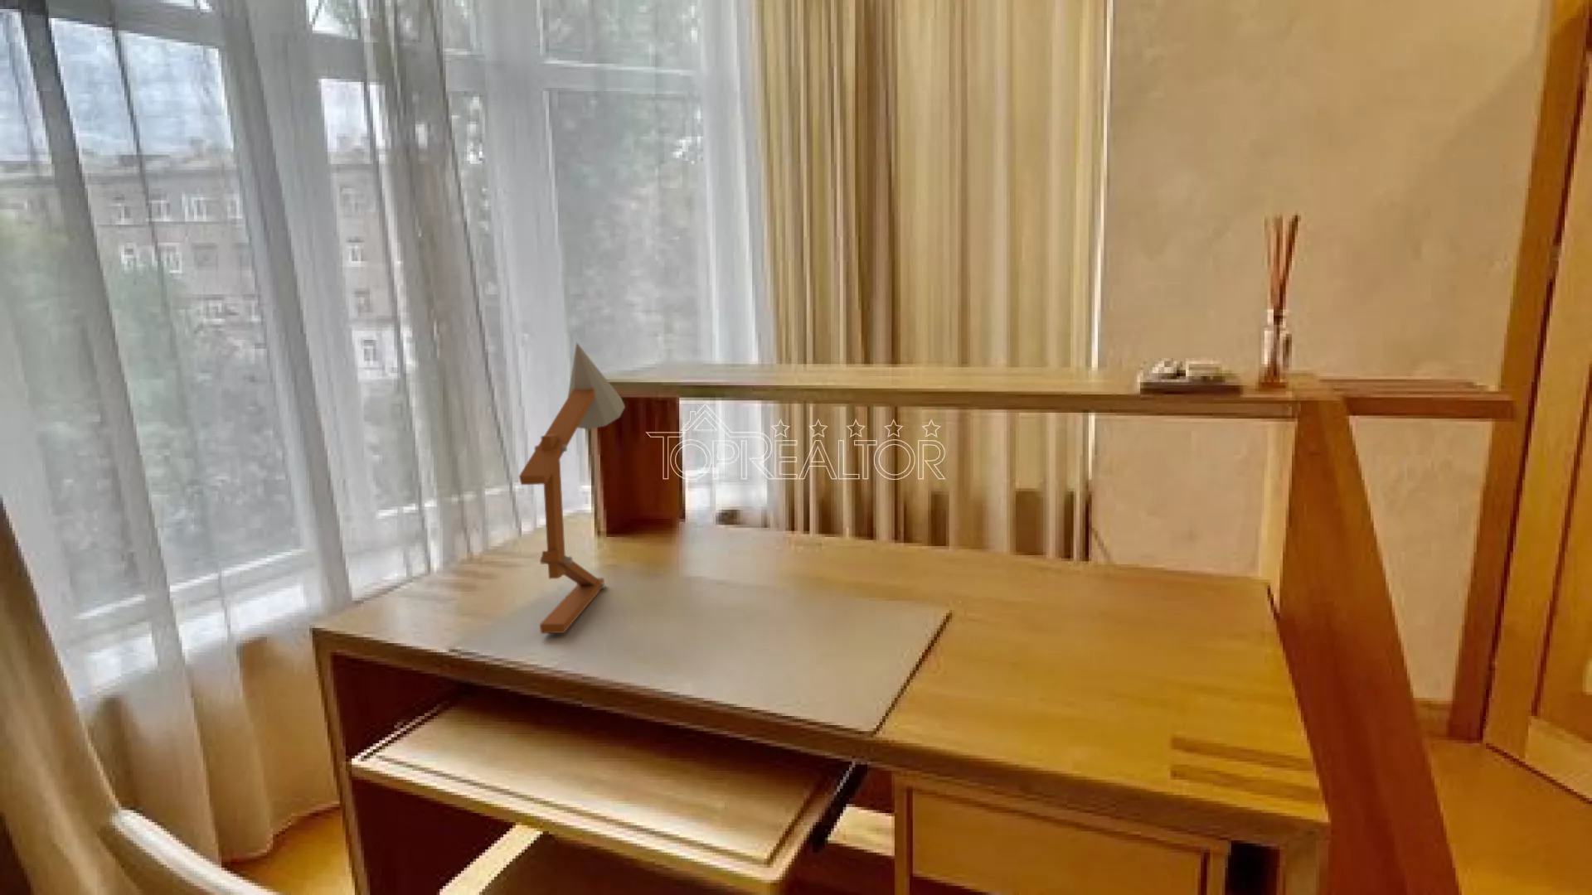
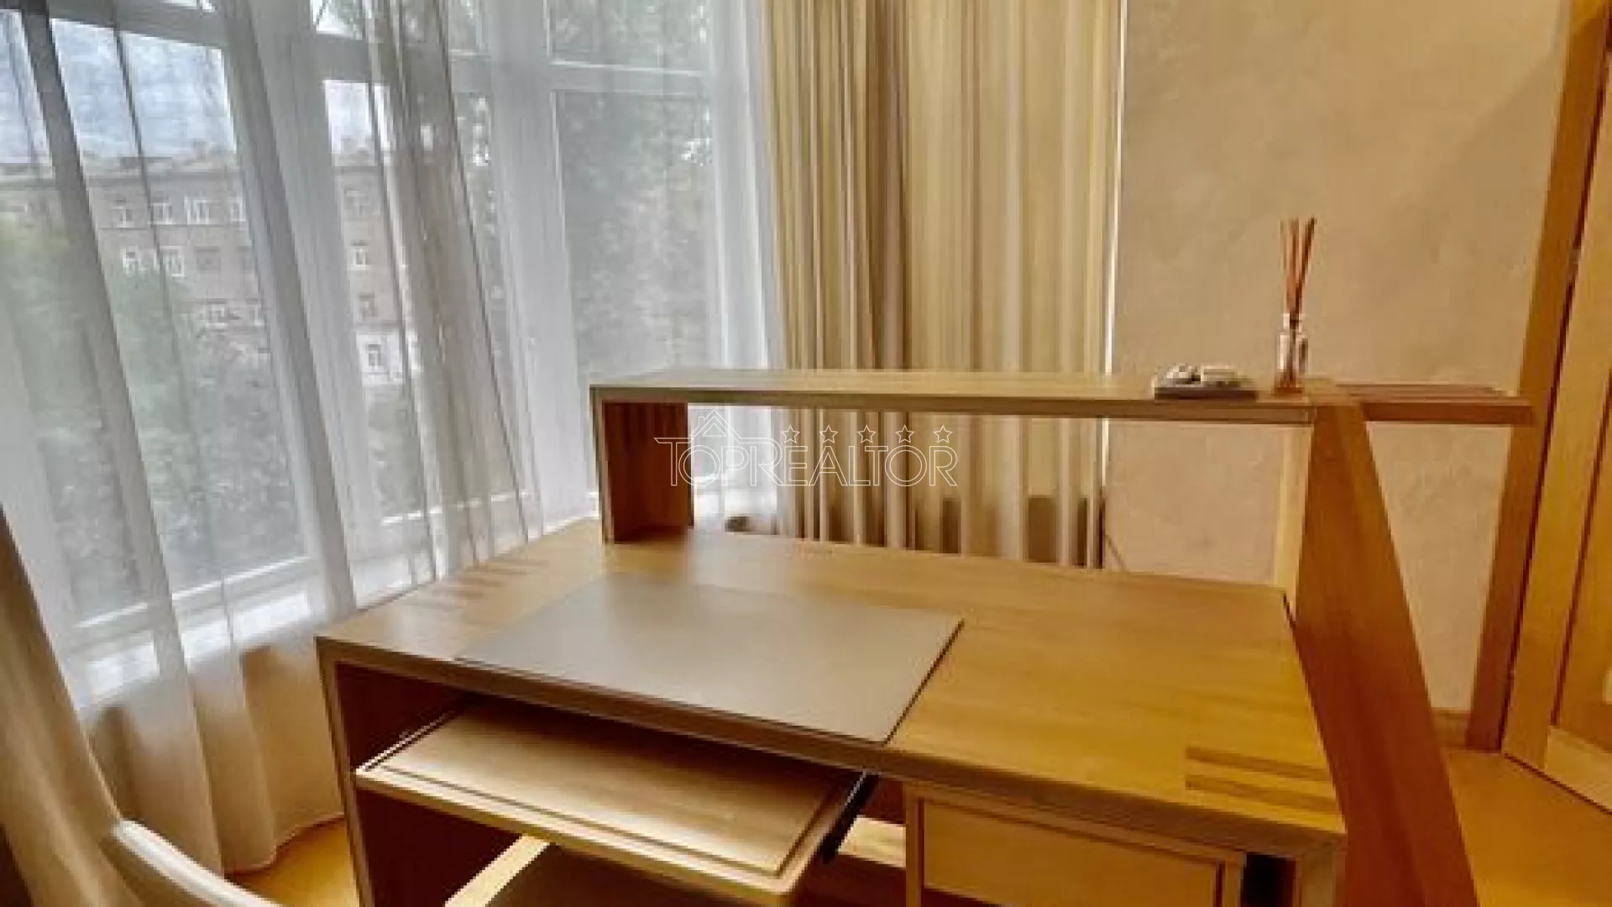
- desk lamp (561, 478)
